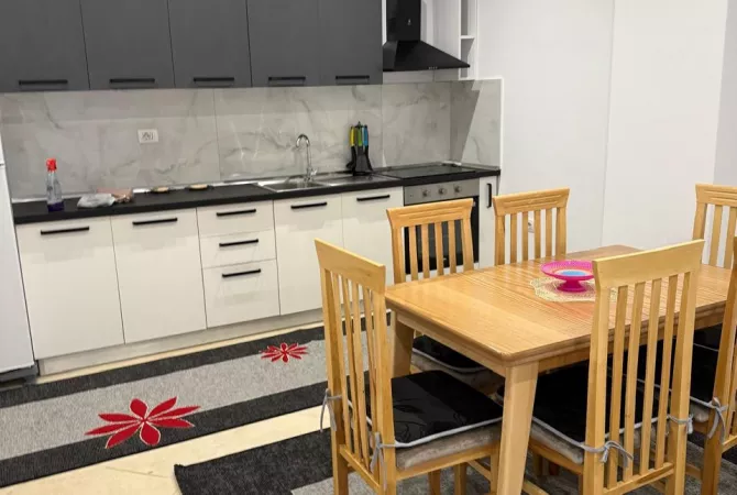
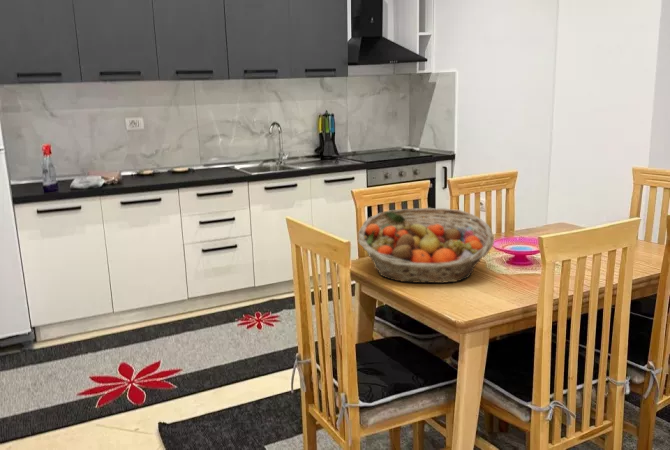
+ fruit basket (424, 244)
